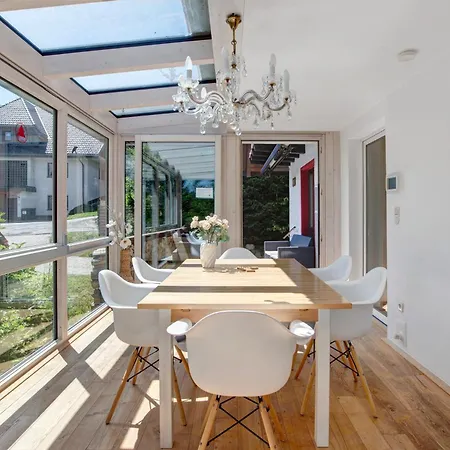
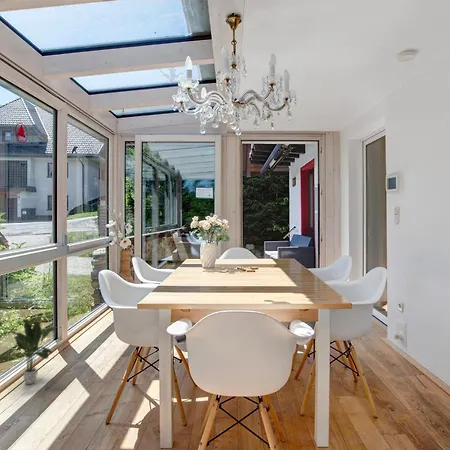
+ potted plant (34, 351)
